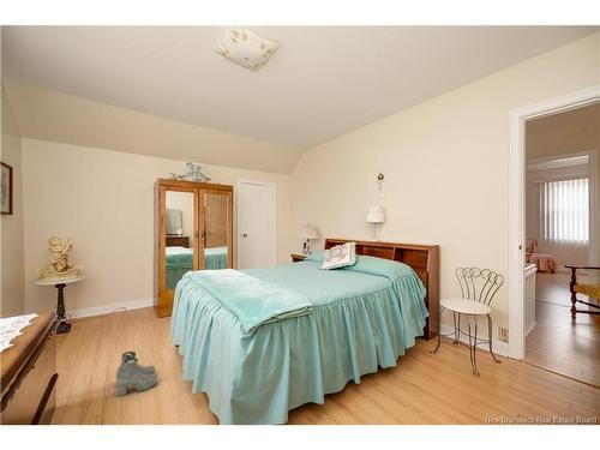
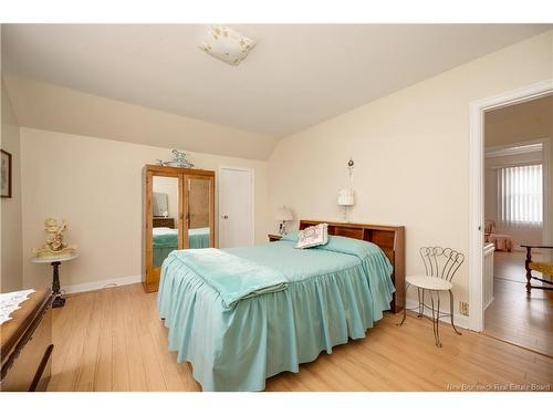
- boots (137, 368)
